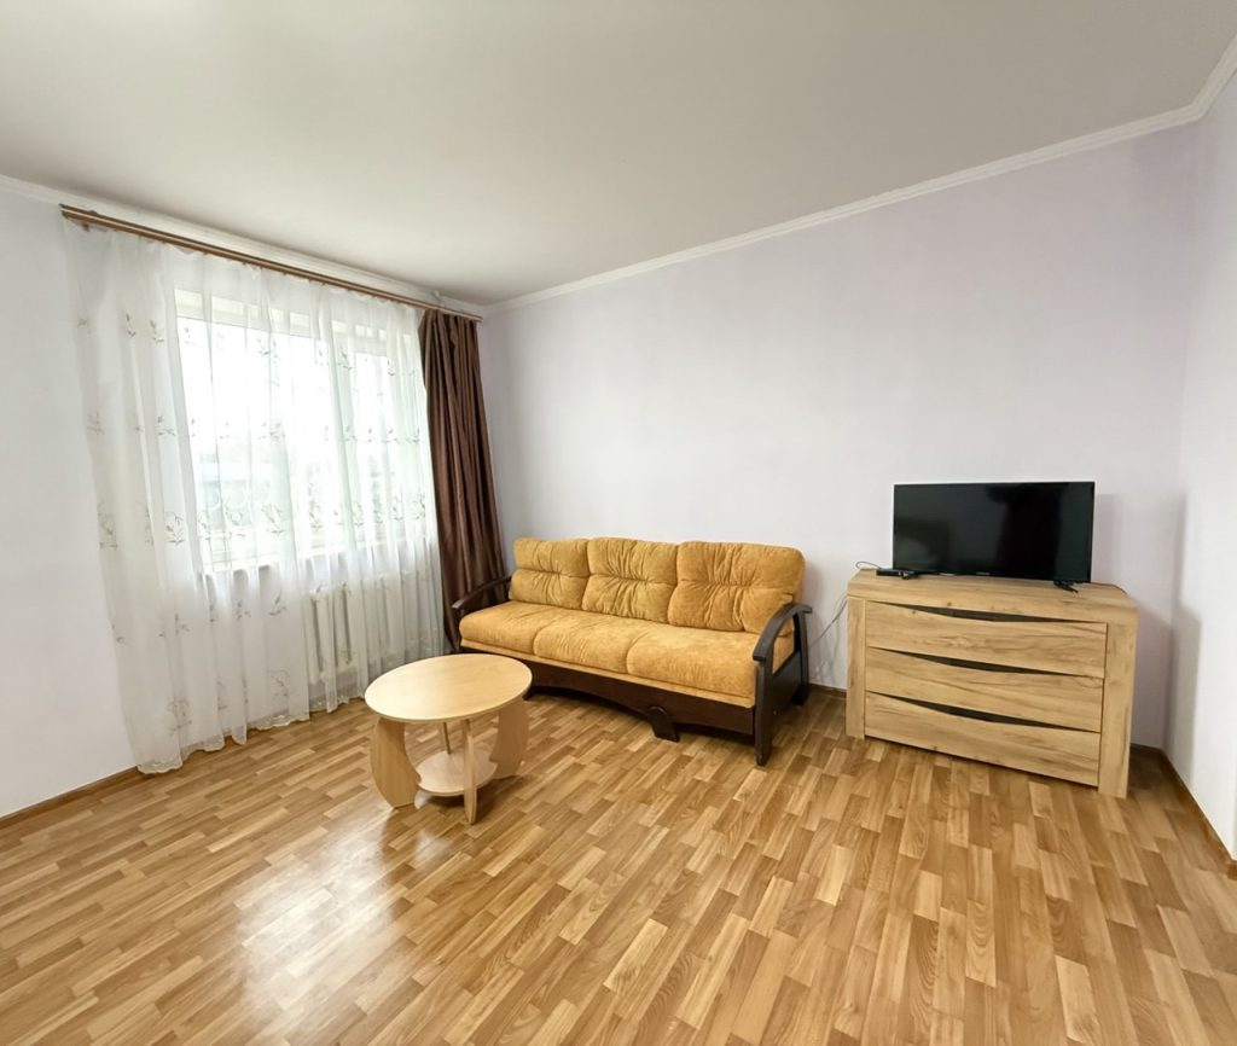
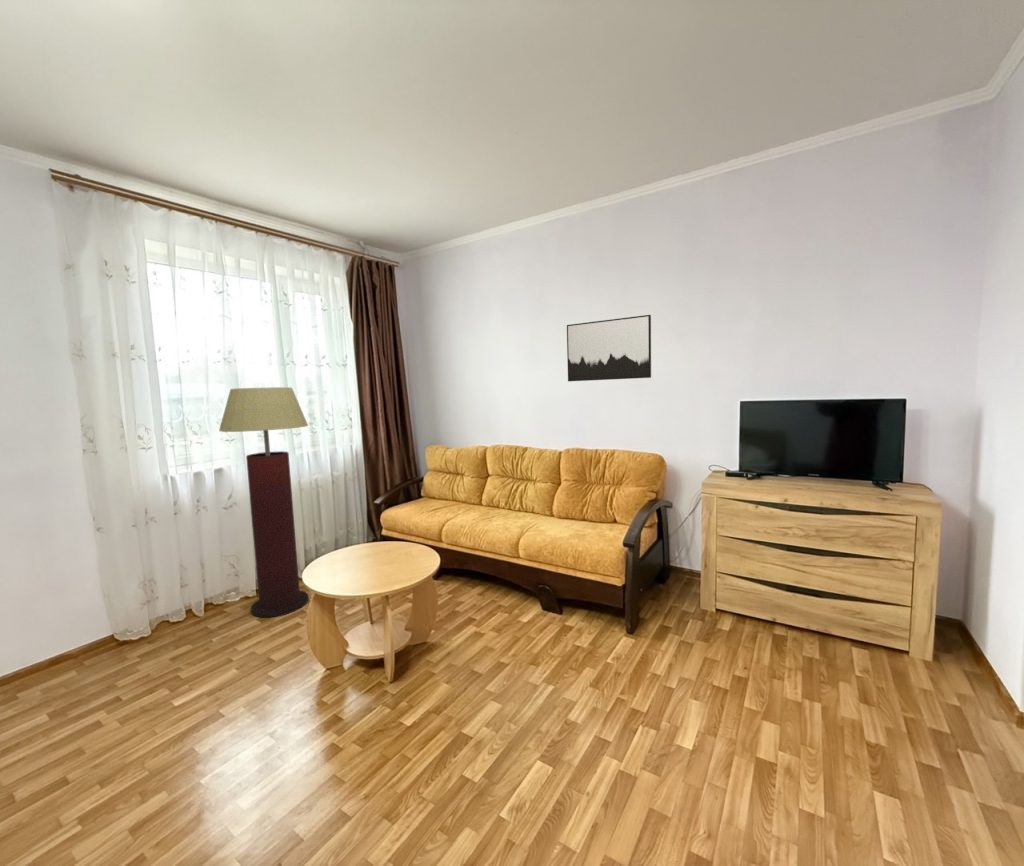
+ wall art (607, 350)
+ floor lamp (271, 498)
